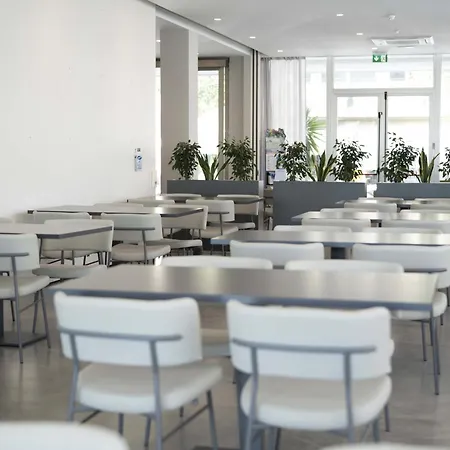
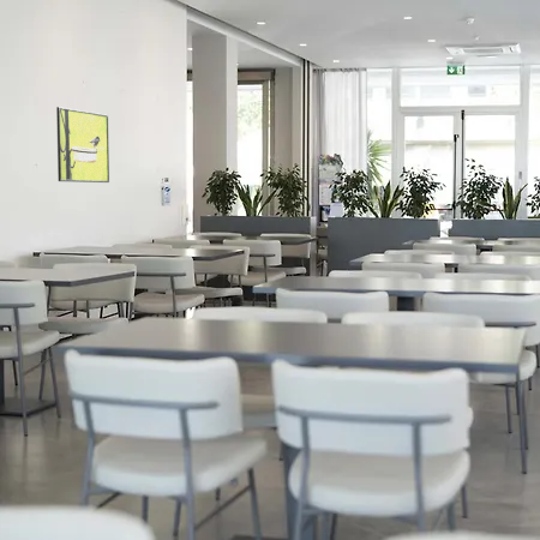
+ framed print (84, 146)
